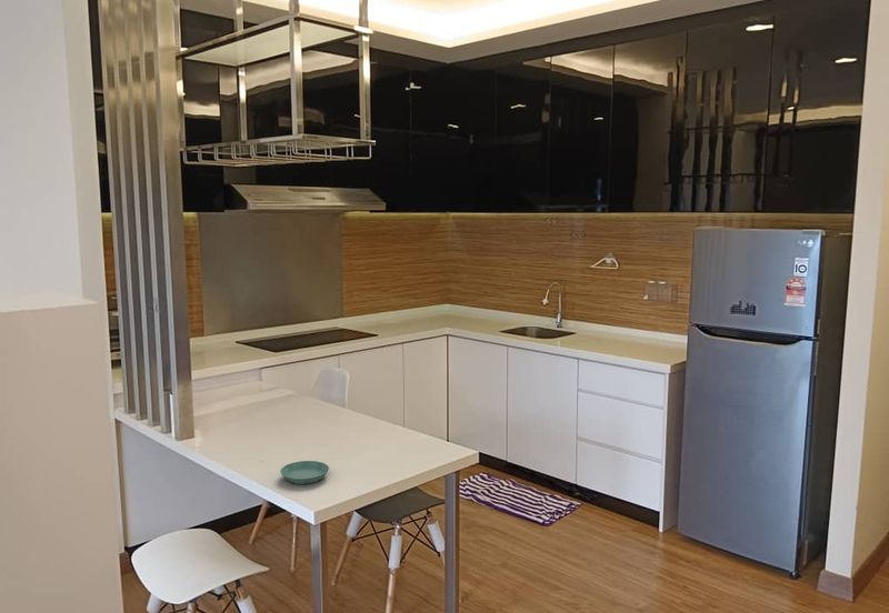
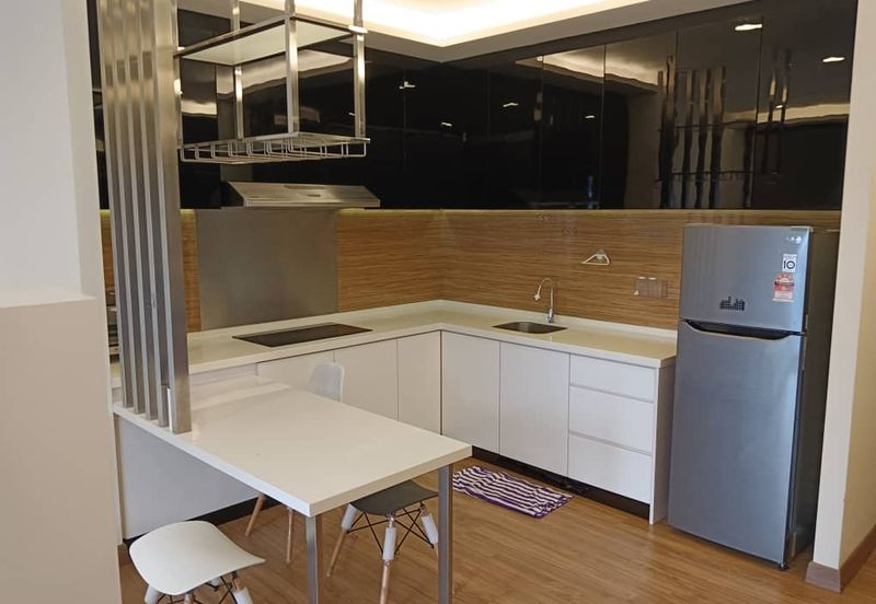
- saucer (304, 473)
